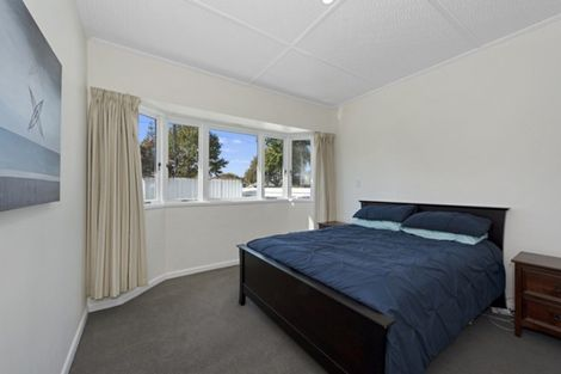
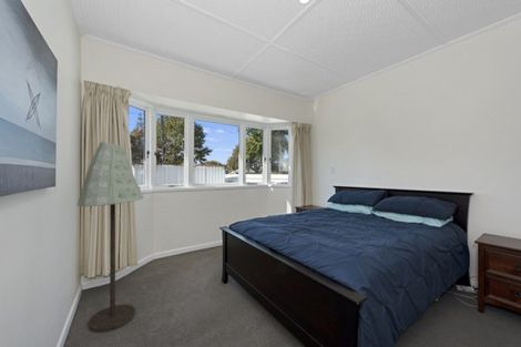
+ floor lamp (112, 231)
